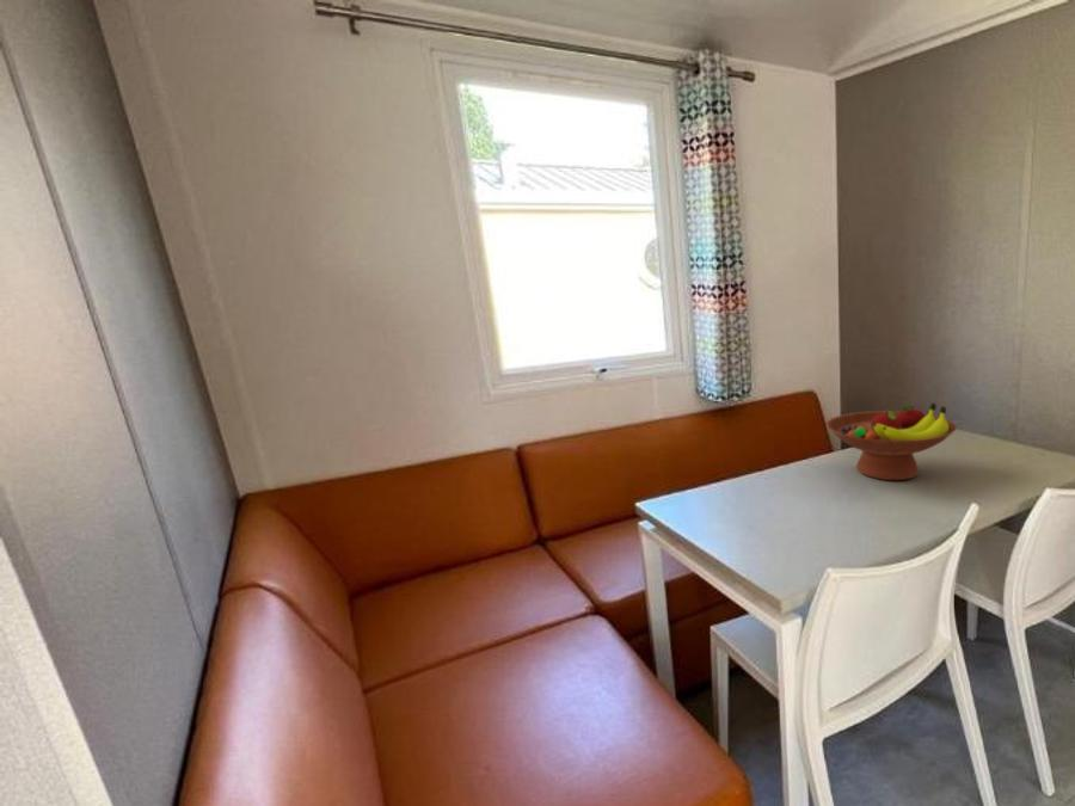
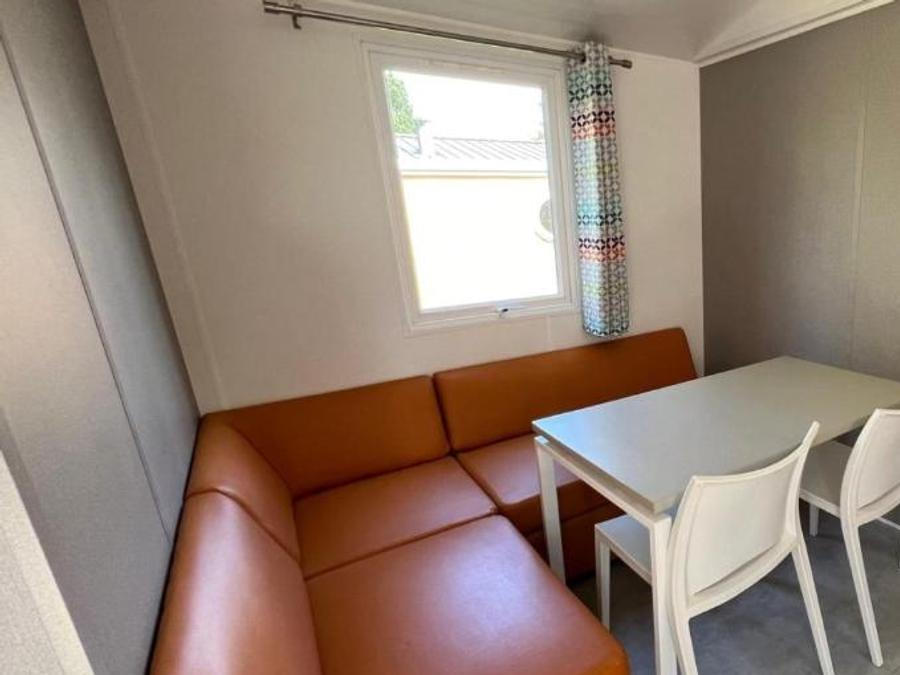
- fruit bowl (886, 438)
